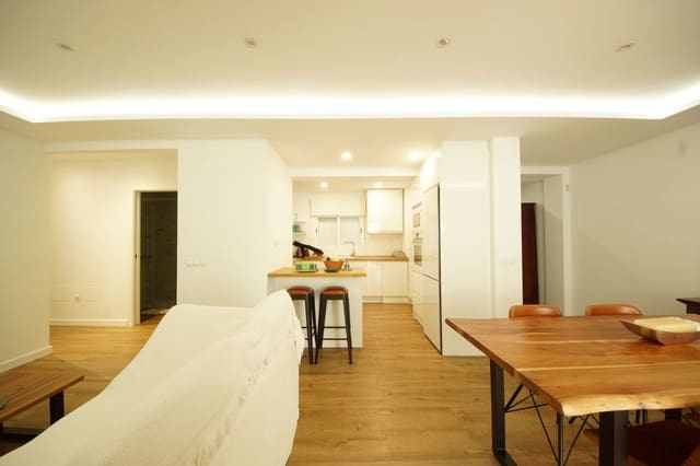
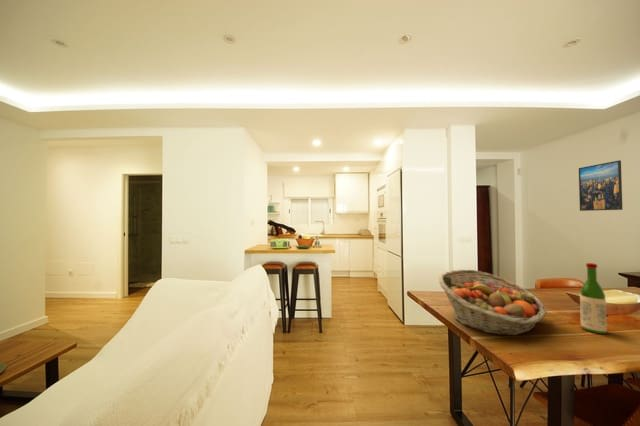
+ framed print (598, 187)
+ fruit basket (488, 298)
+ wine bottle (592, 296)
